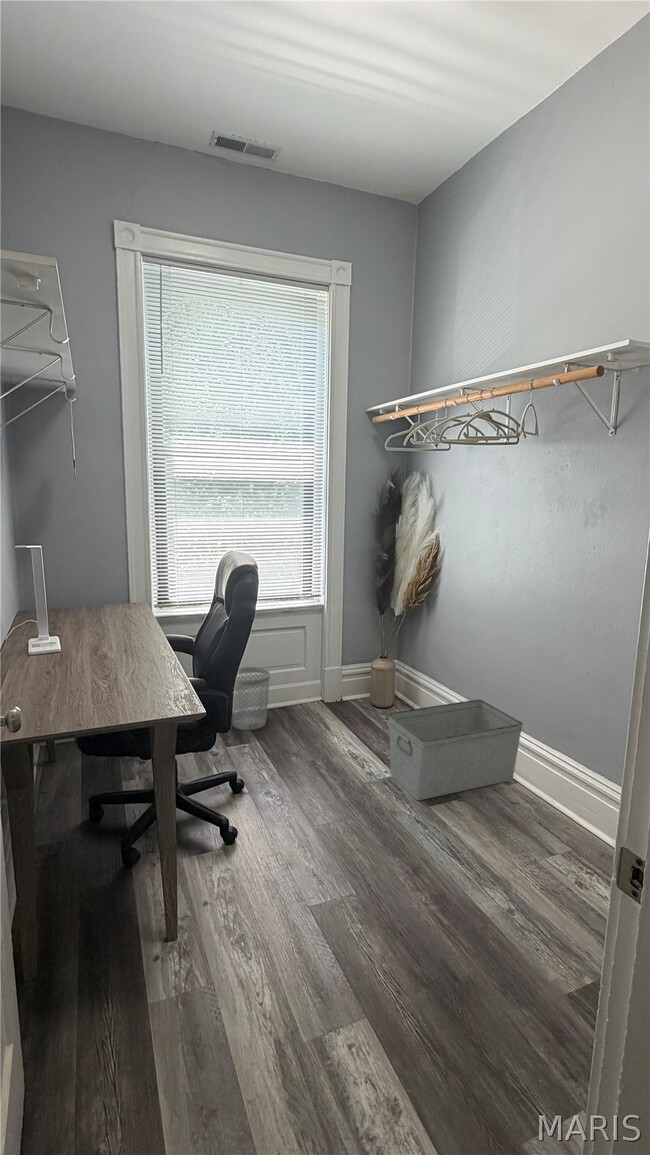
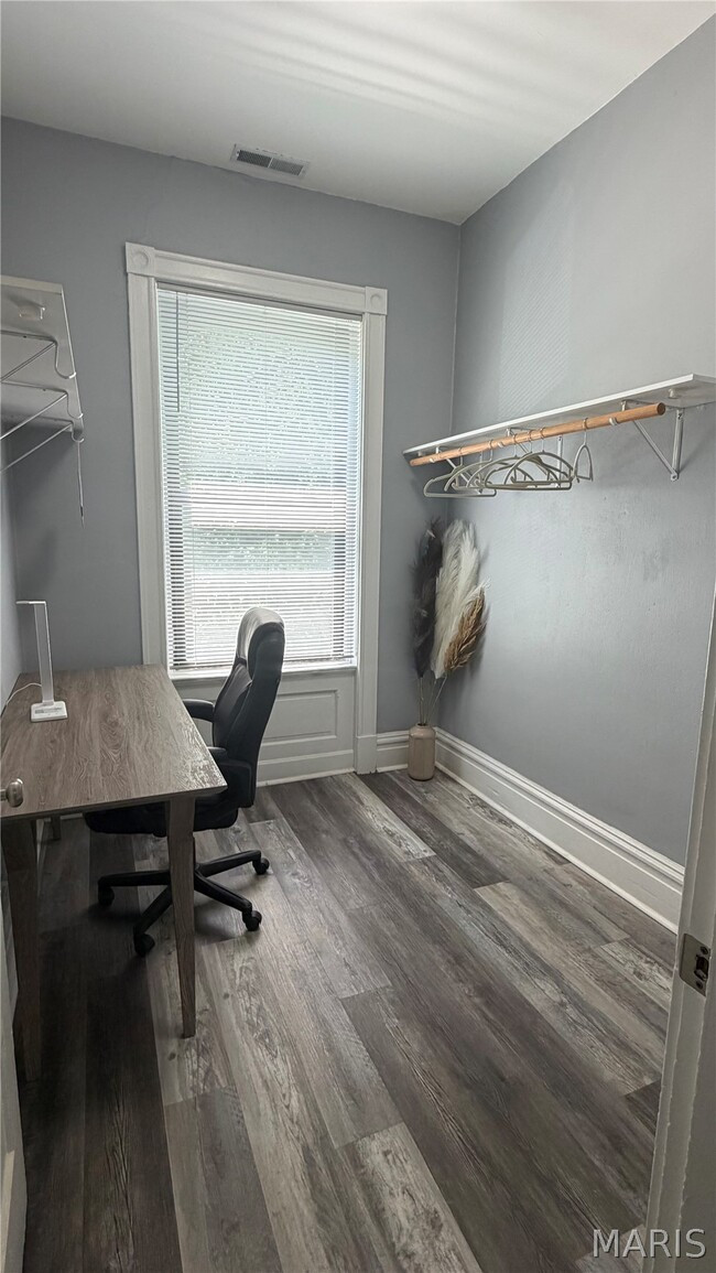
- wastebasket (248, 699)
- storage bin (453, 747)
